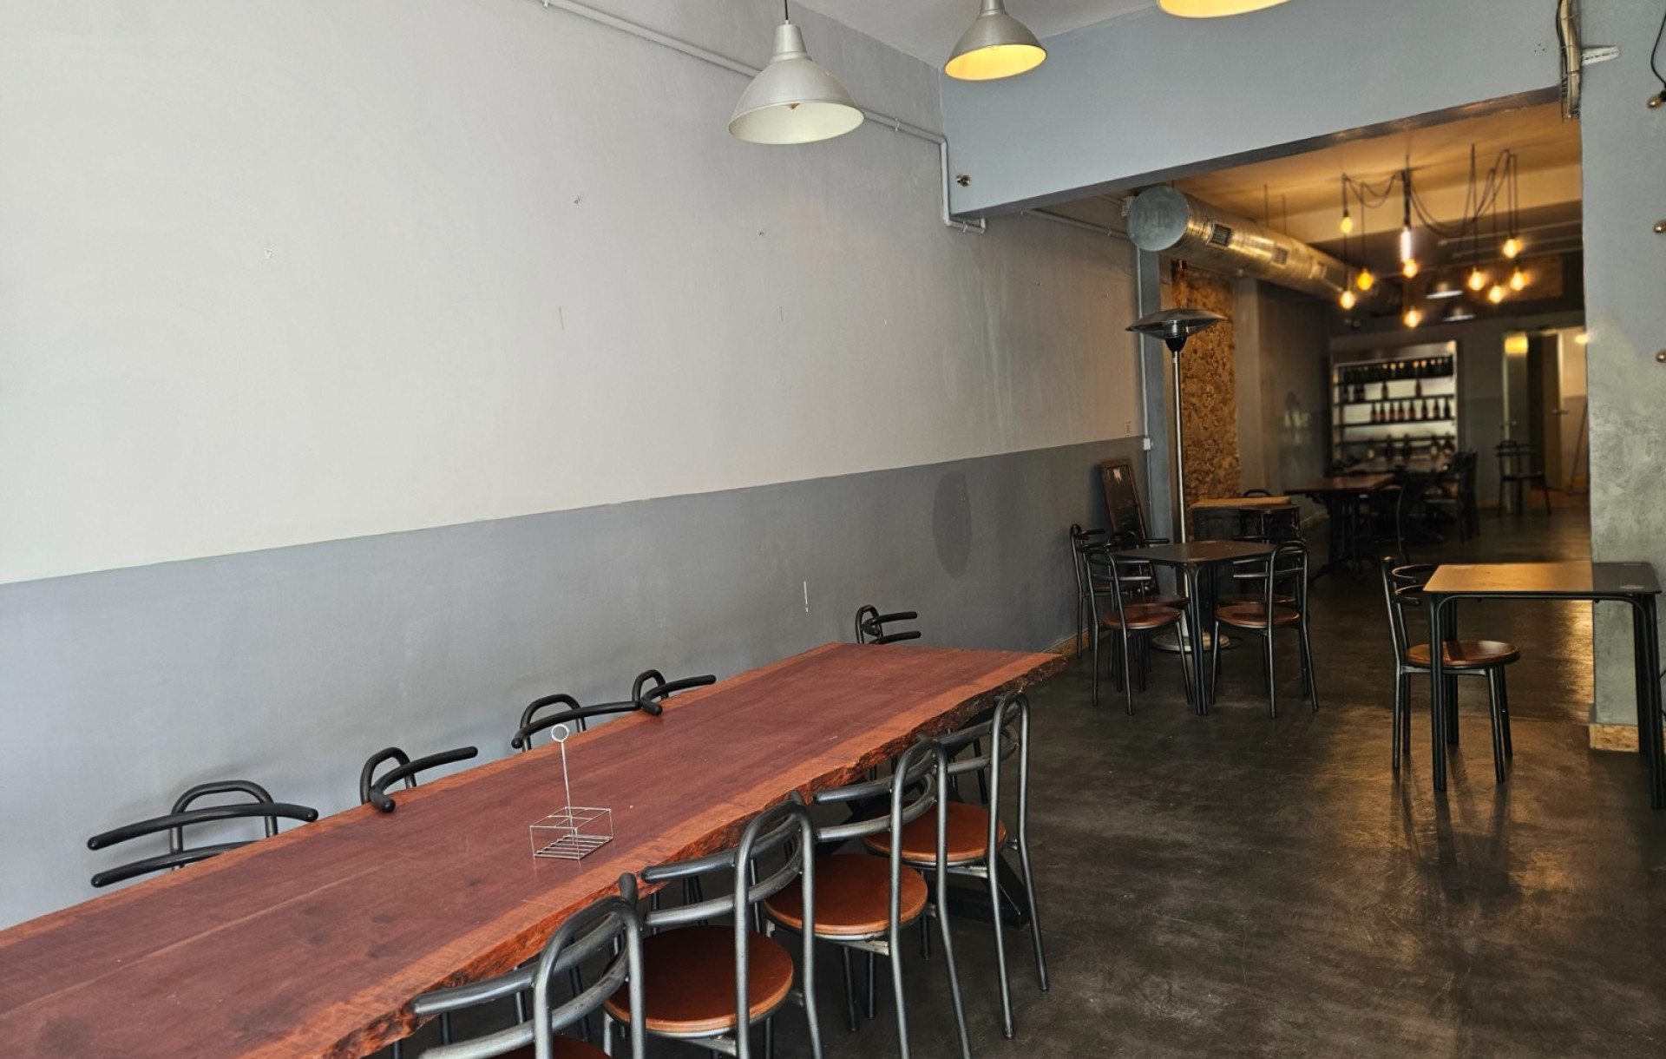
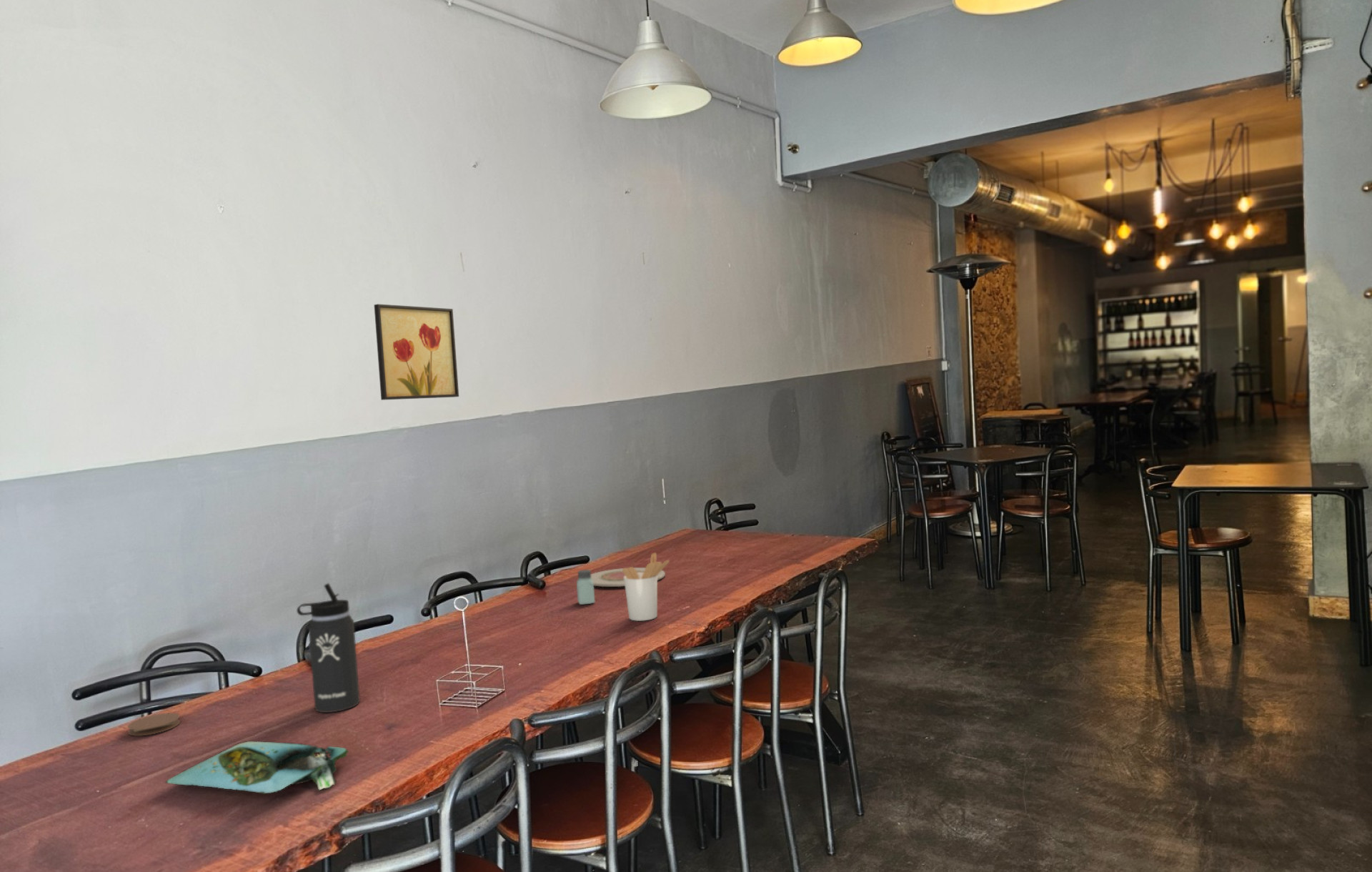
+ utensil holder (647, 587)
+ plate (625, 575)
+ saltshaker (585, 586)
+ coaster (154, 724)
+ wall art (417, 352)
+ platter (269, 766)
+ thermos bottle (327, 645)
